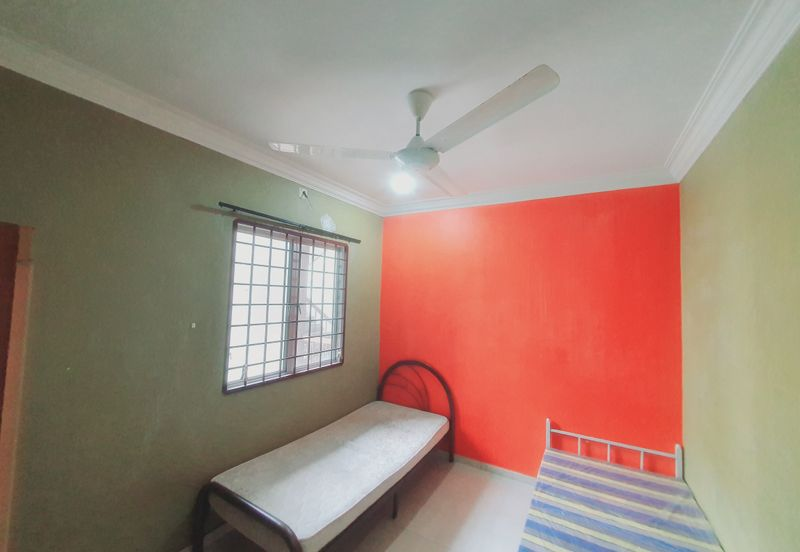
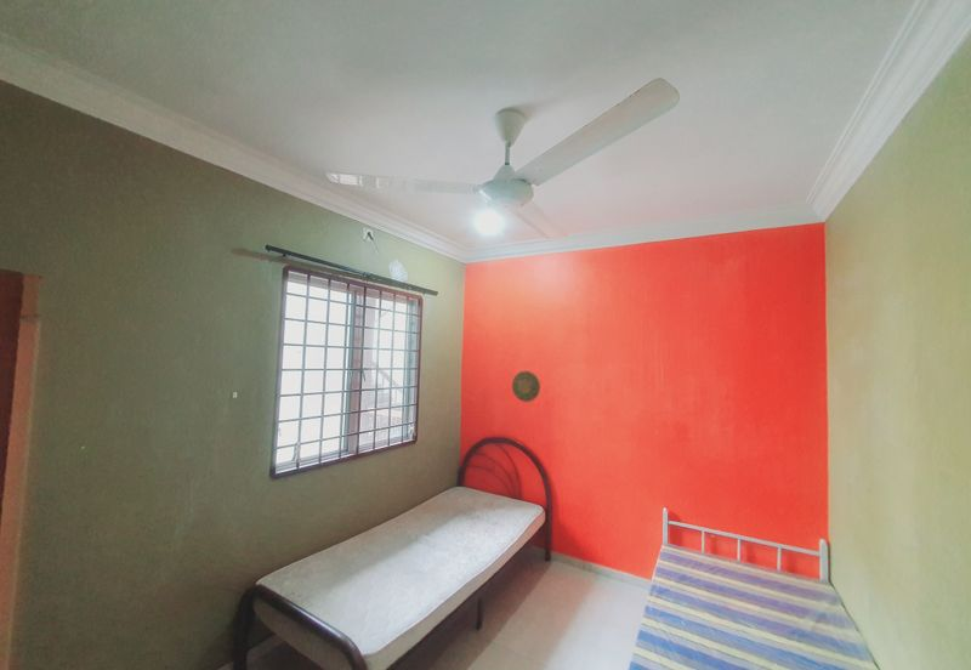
+ decorative plate (524, 386)
